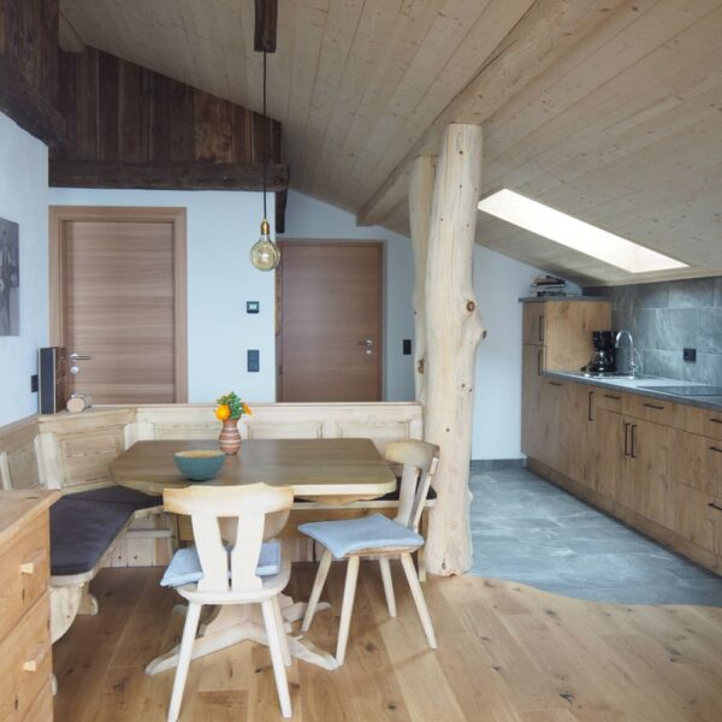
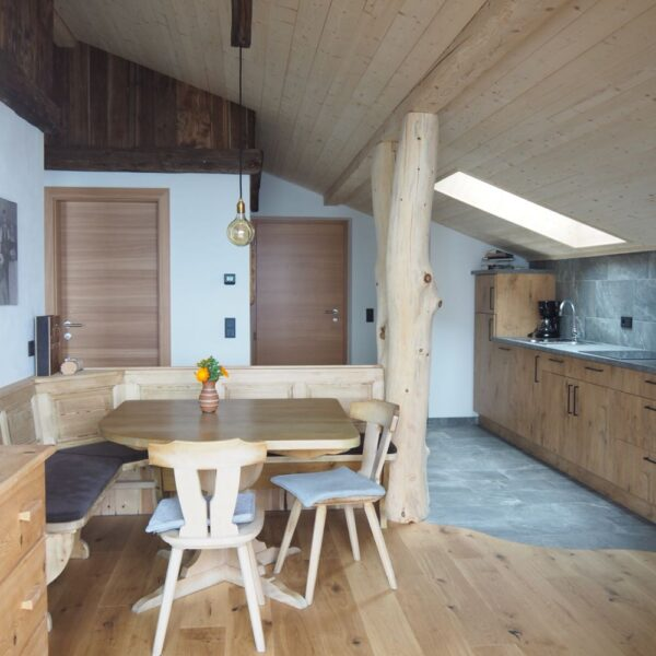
- cereal bowl (200, 466)
